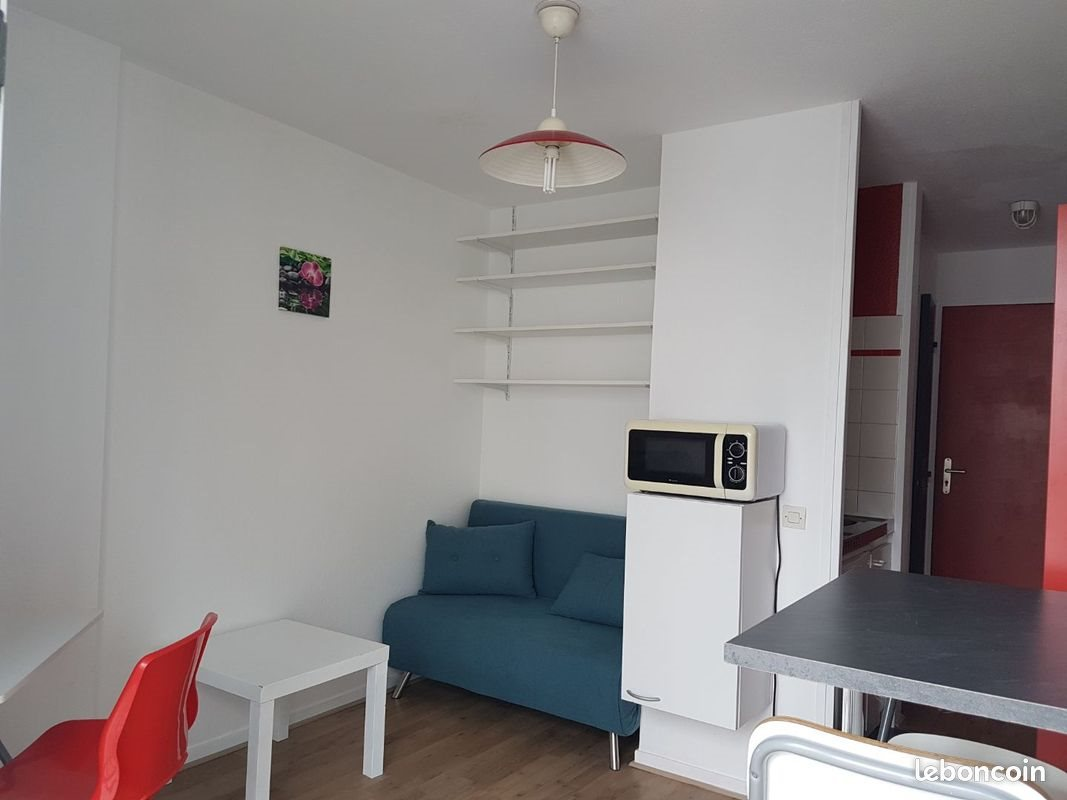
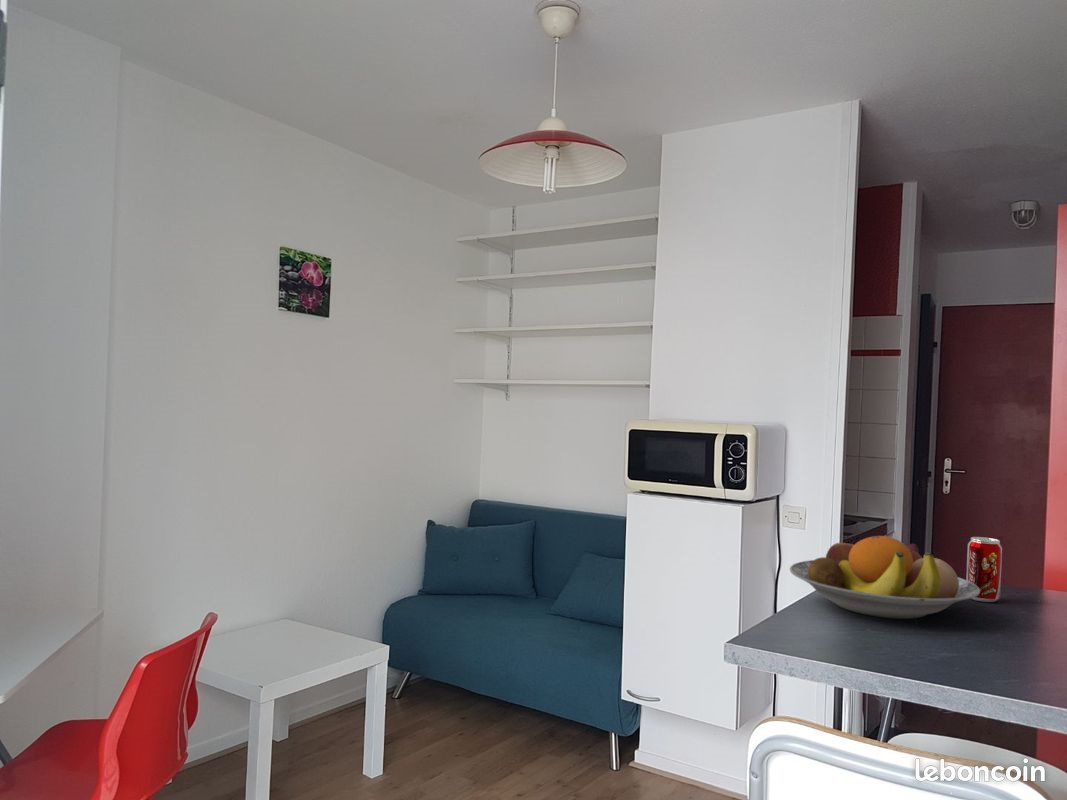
+ fruit bowl (881, 570)
+ beverage can (983, 569)
